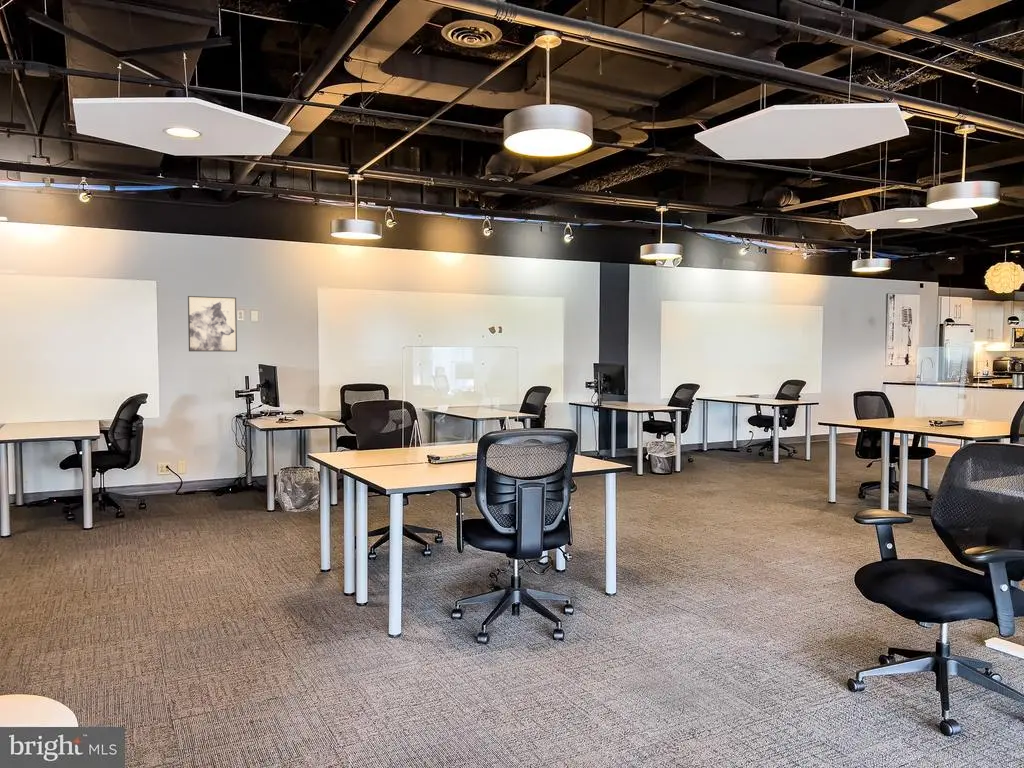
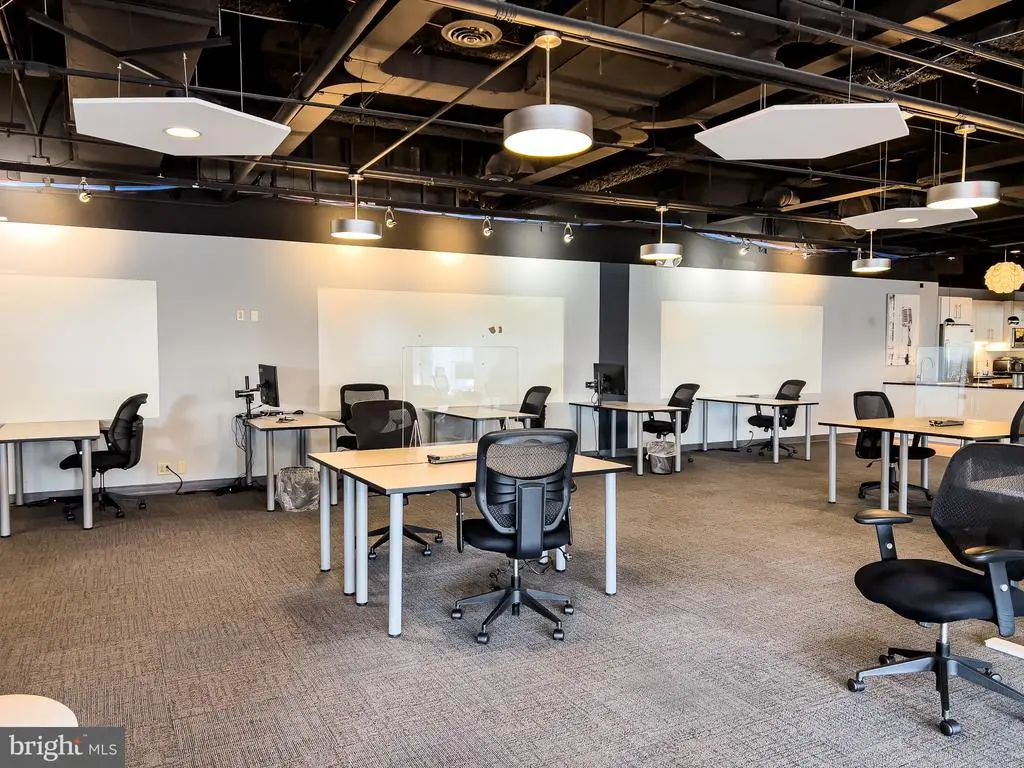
- wall art (212, 324)
